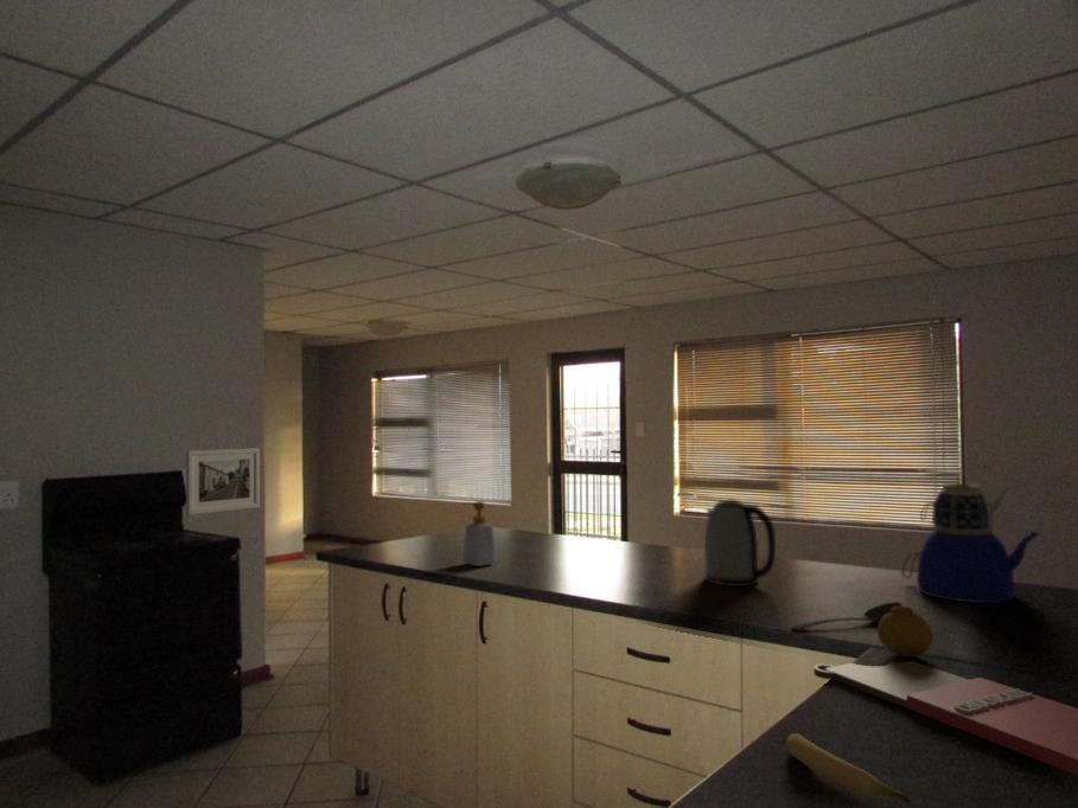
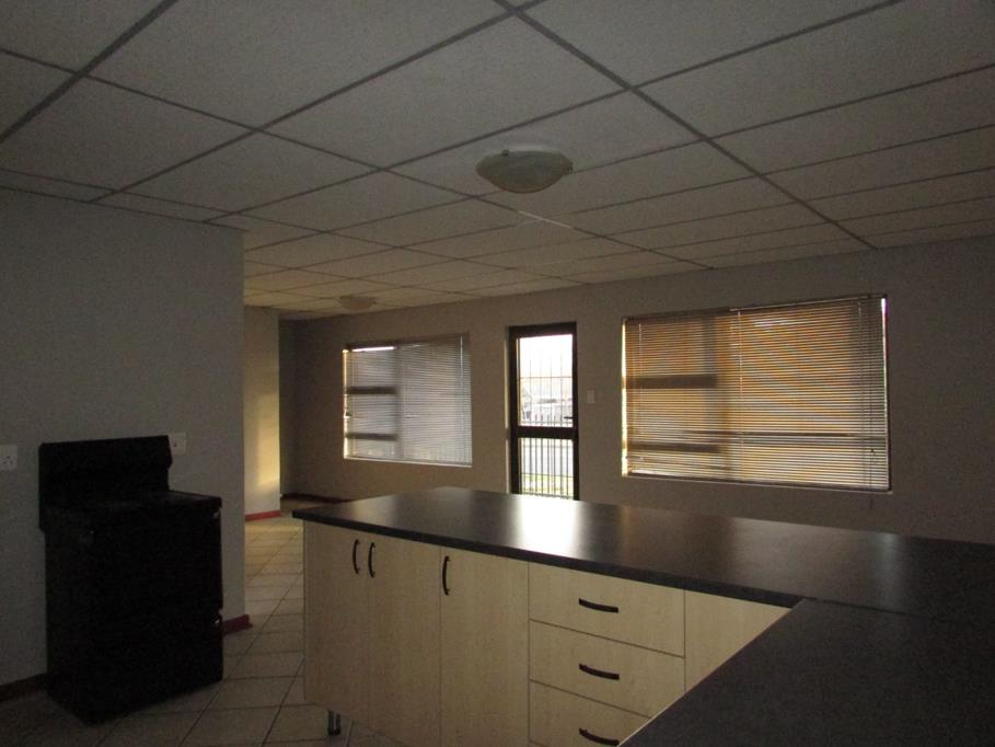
- teapot (965, 536)
- stirrer (847, 617)
- fruit (904, 630)
- cutting board (967, 700)
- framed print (224, 480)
- banana (835, 761)
- soap bottle (476, 532)
- kettle (739, 540)
